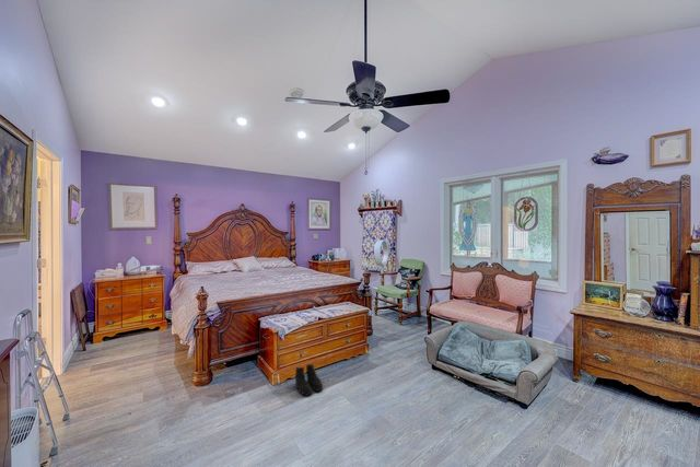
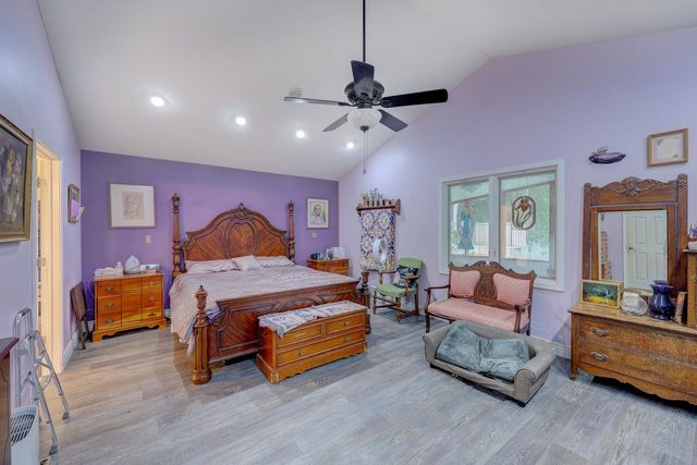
- boots (308, 377)
